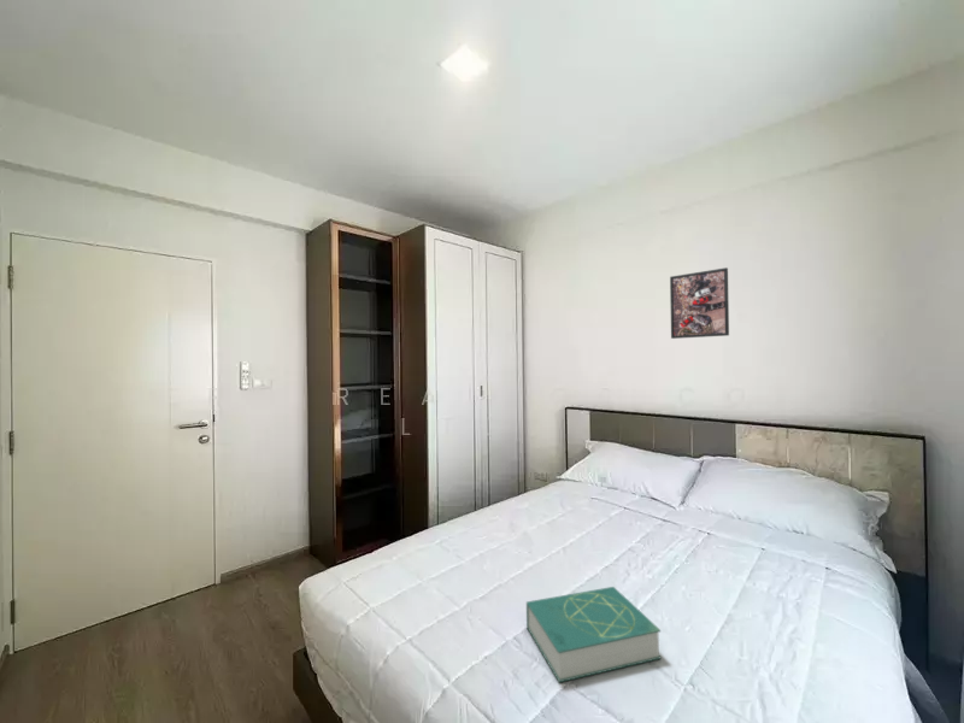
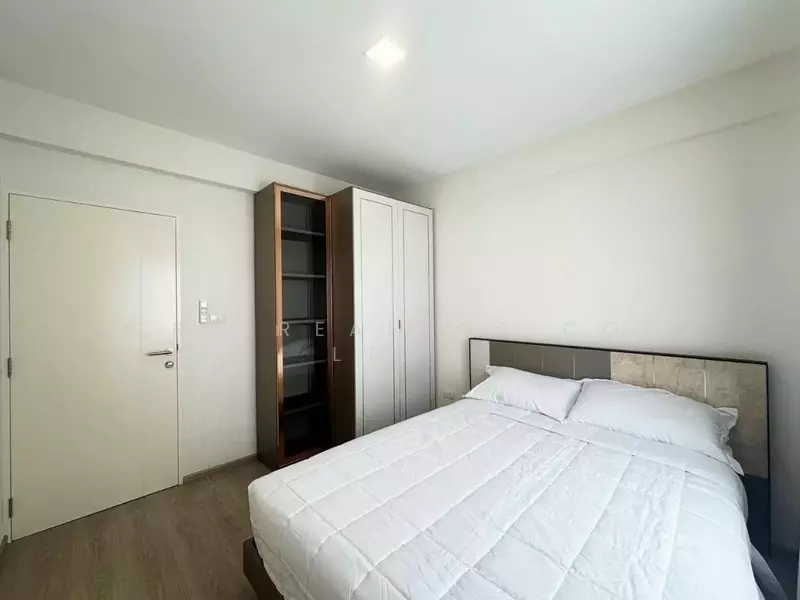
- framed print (698, 304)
- book (589, 628)
